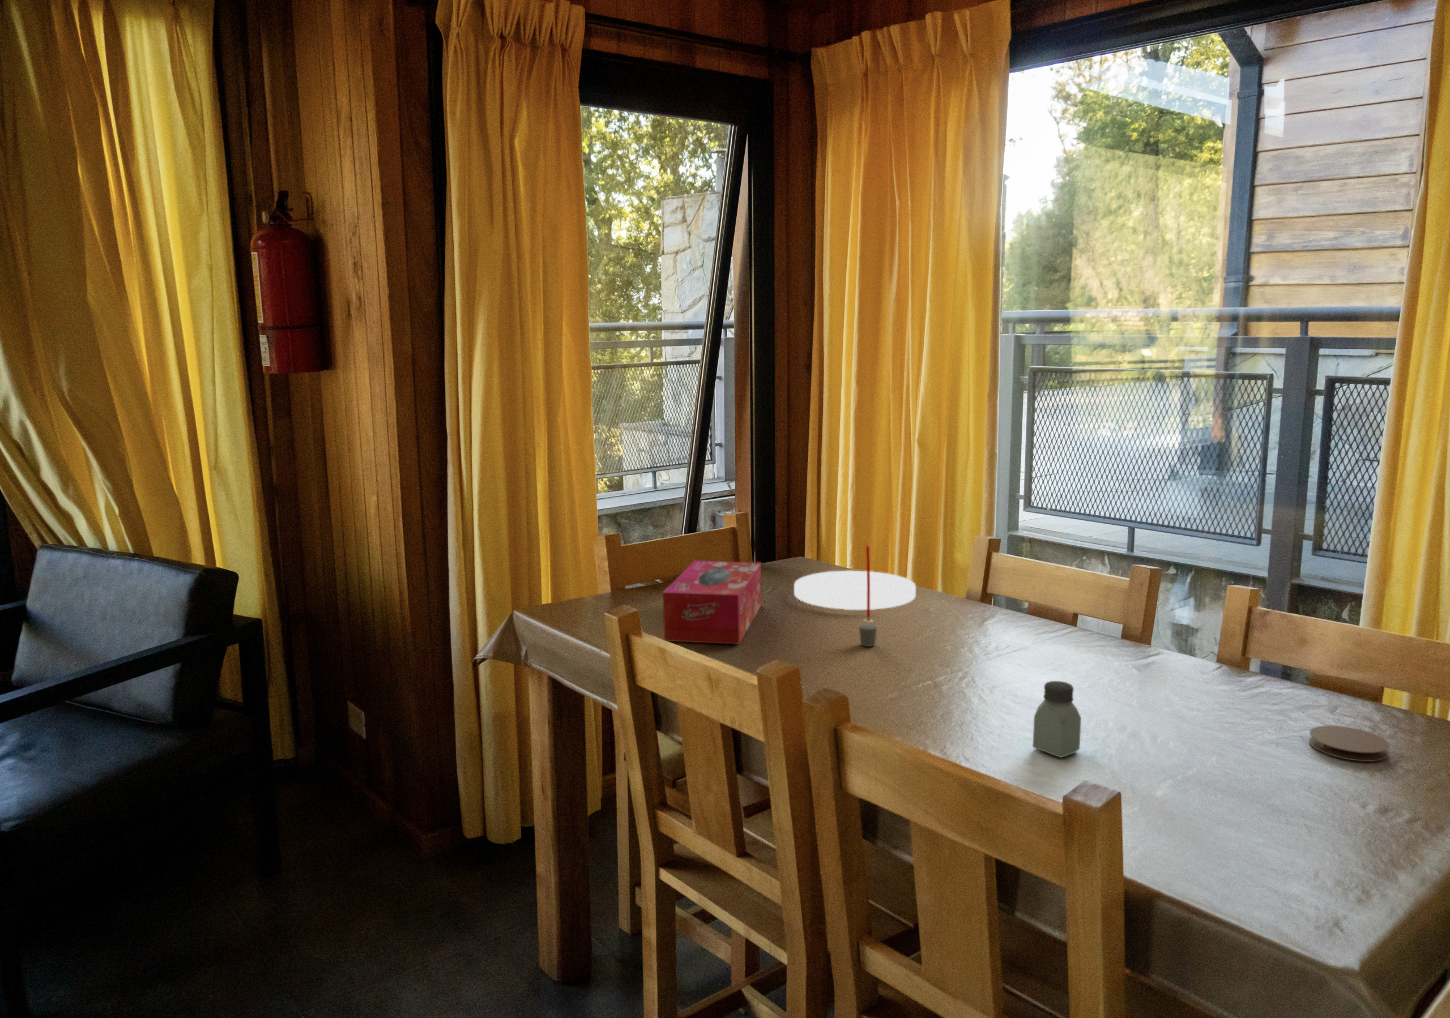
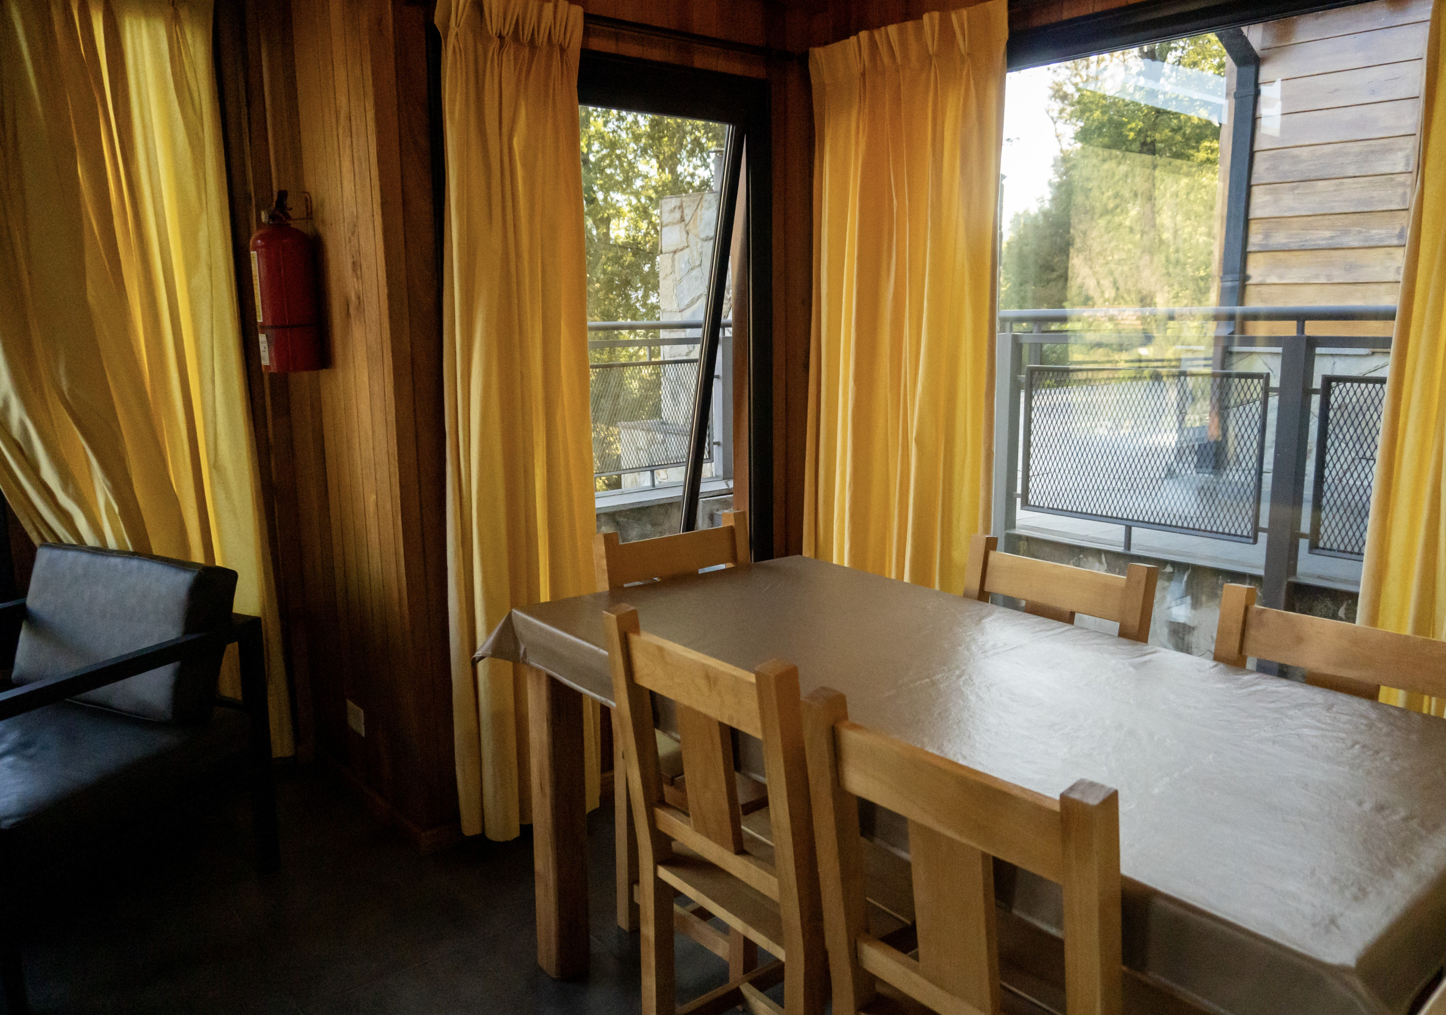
- tissue box (715, 599)
- candle (868, 595)
- plate (854, 588)
- coaster (1348, 743)
- saltshaker (1058, 717)
